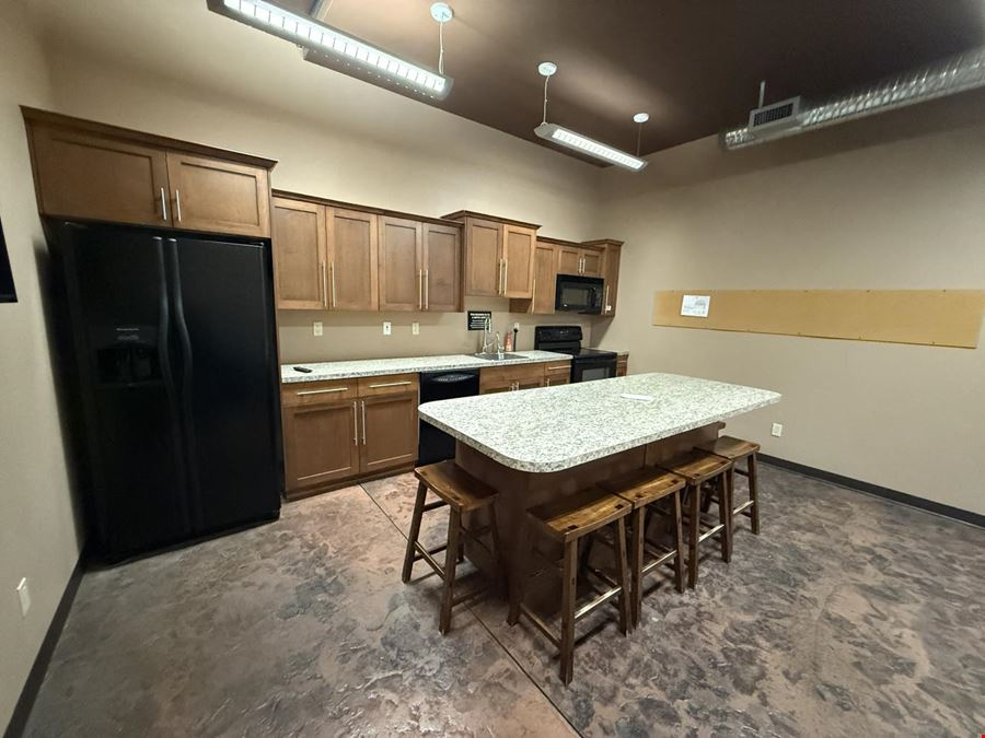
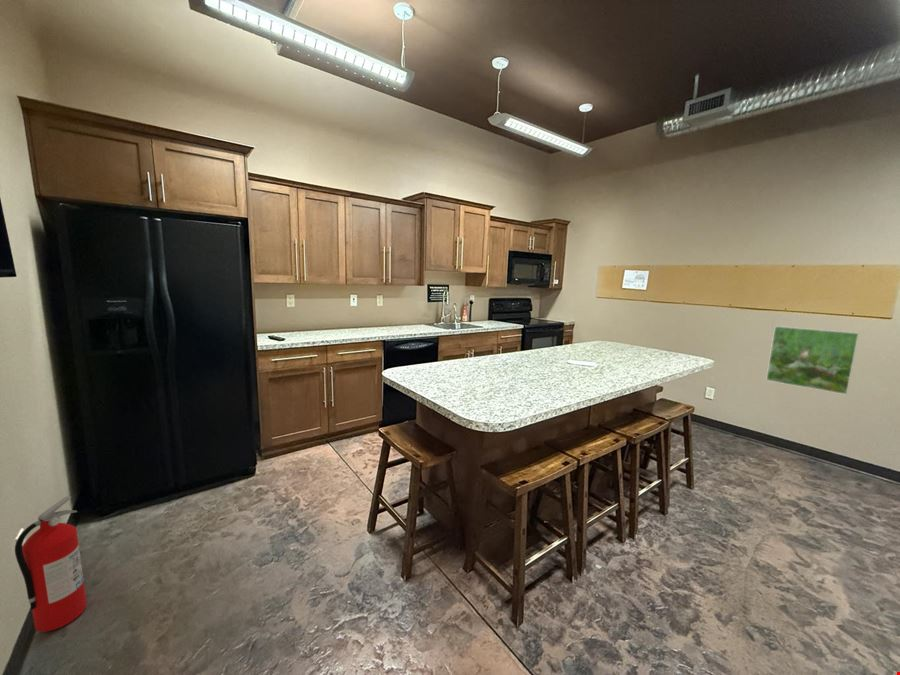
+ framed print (809, 358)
+ fire extinguisher (53, 563)
